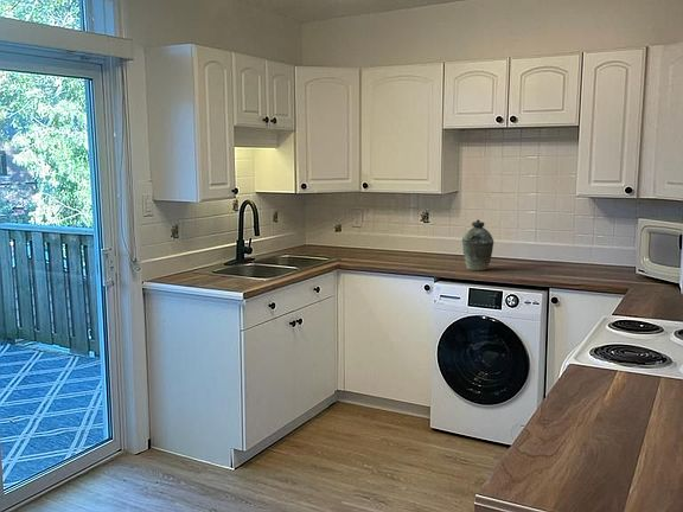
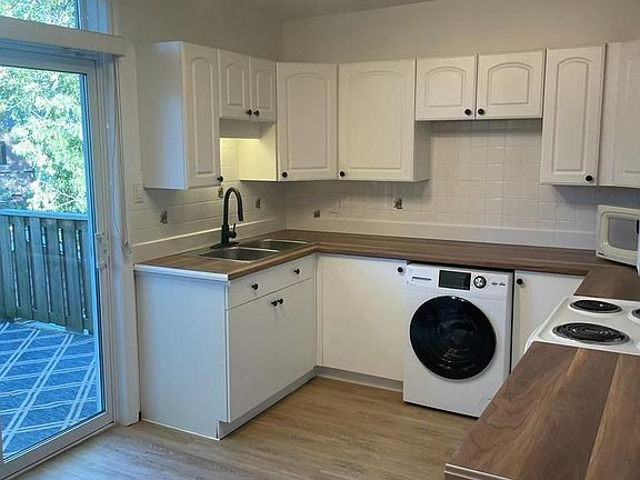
- kettle (477, 244)
